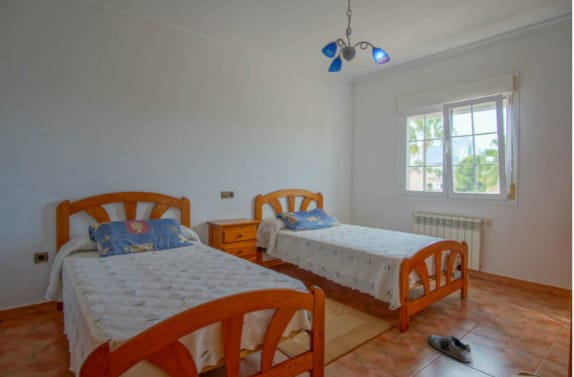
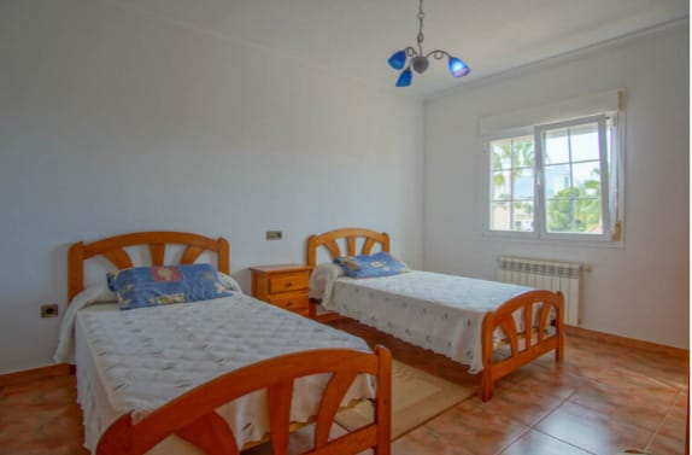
- shoe (448, 342)
